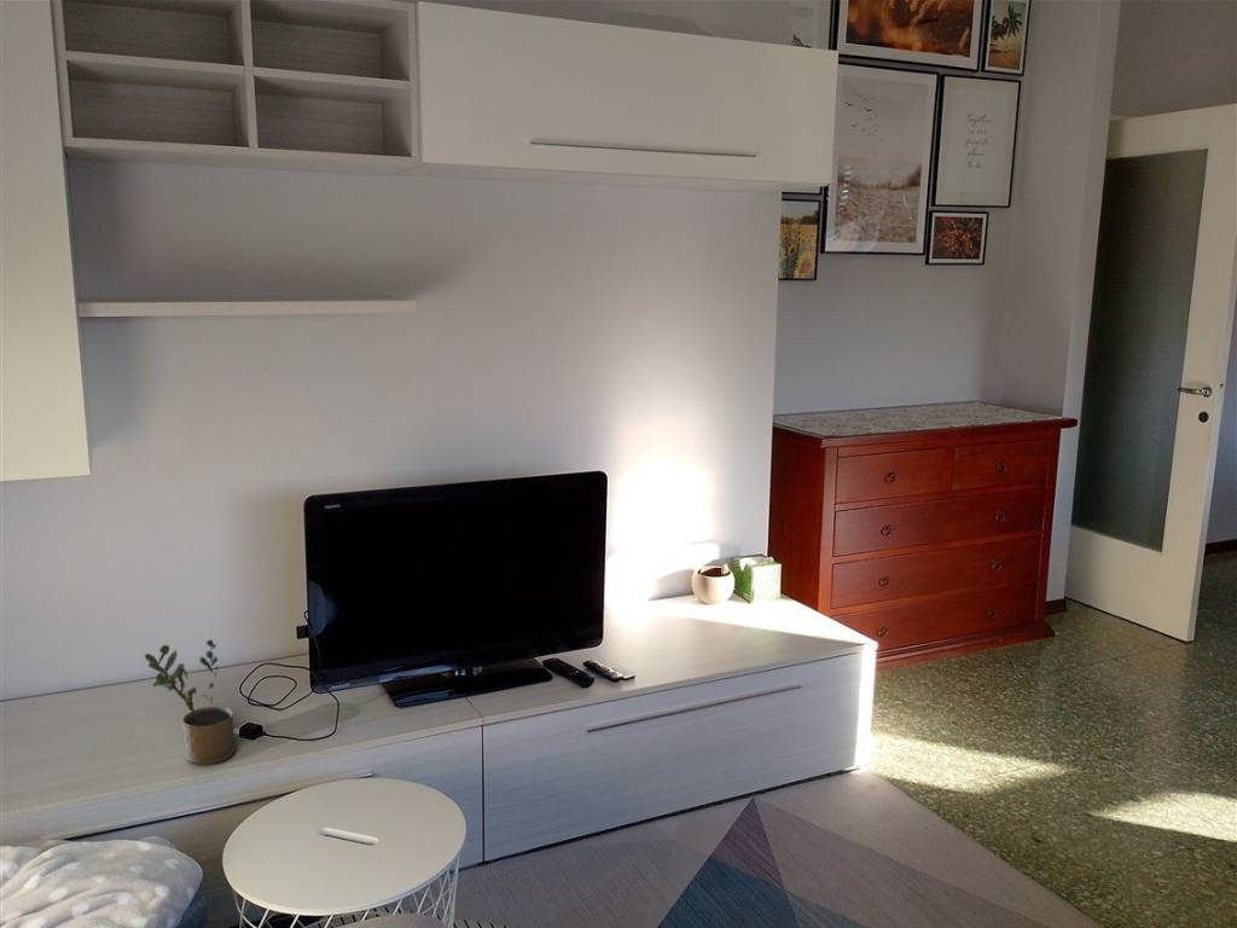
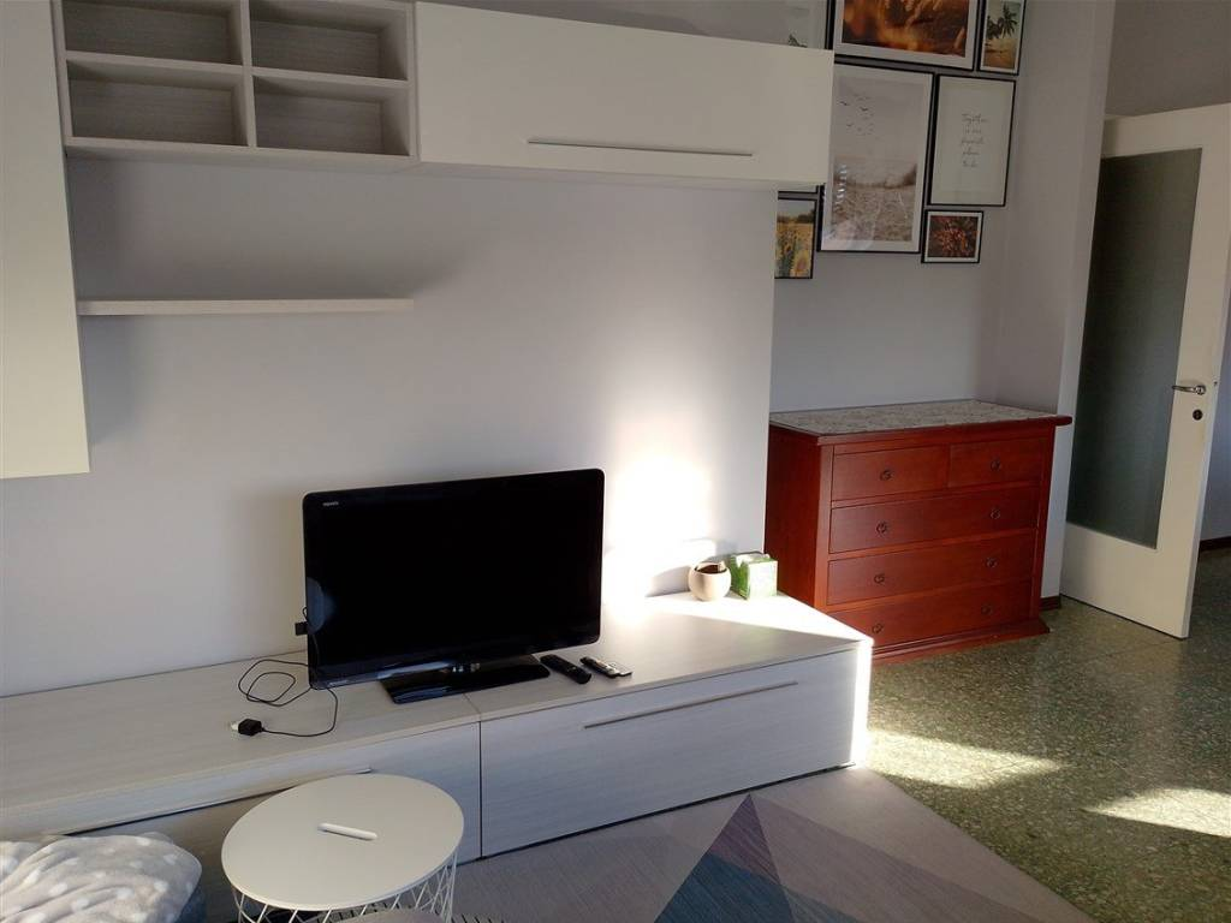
- potted plant (191, 700)
